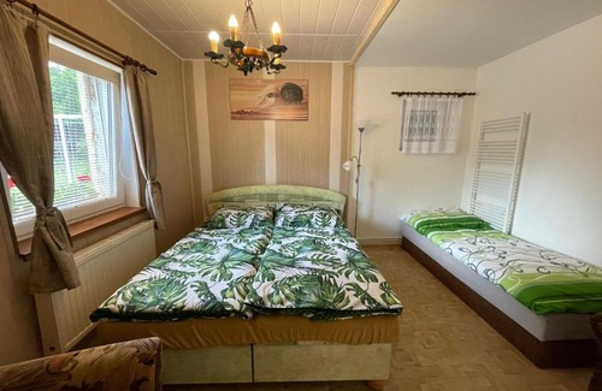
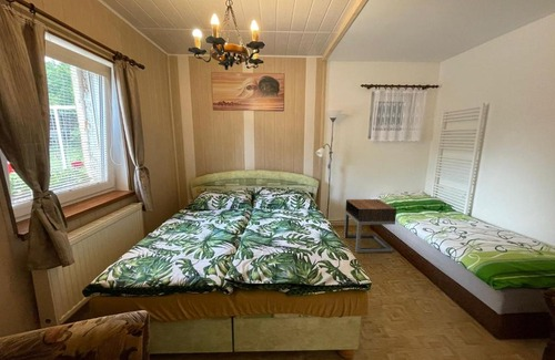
+ nightstand (367, 224)
